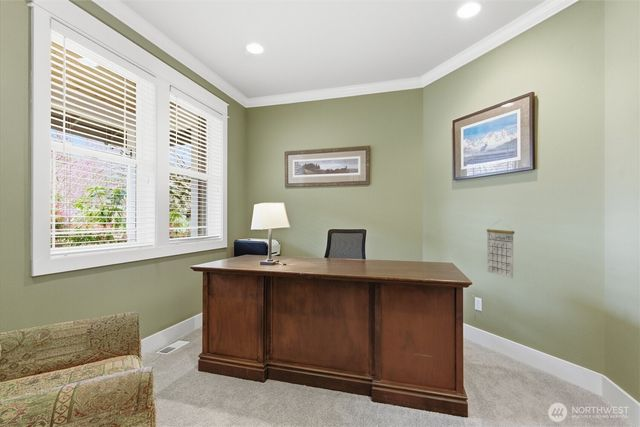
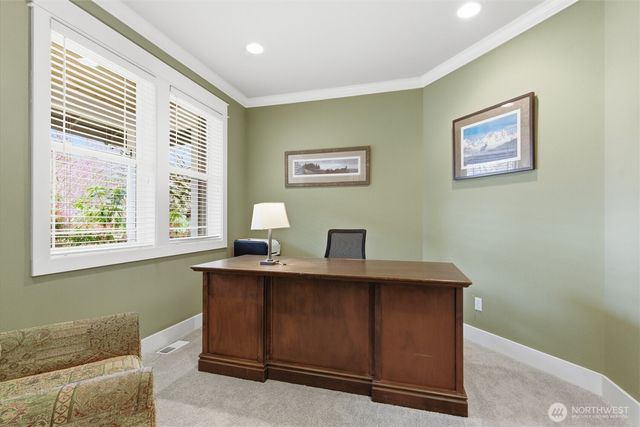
- calendar (499, 247)
